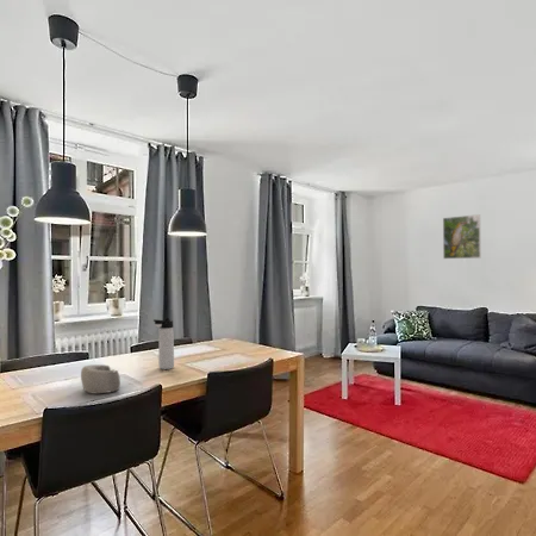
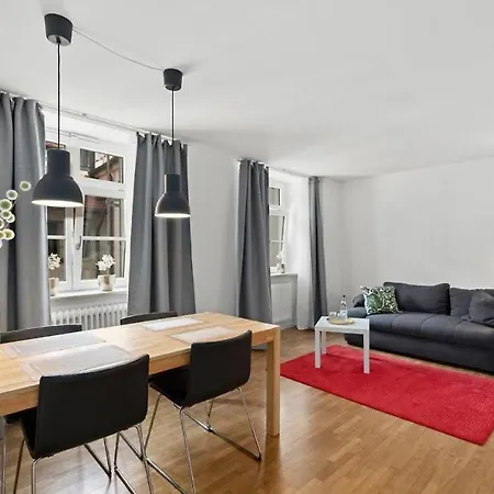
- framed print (461, 237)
- thermos bottle (163, 343)
- decorative bowl (100, 376)
